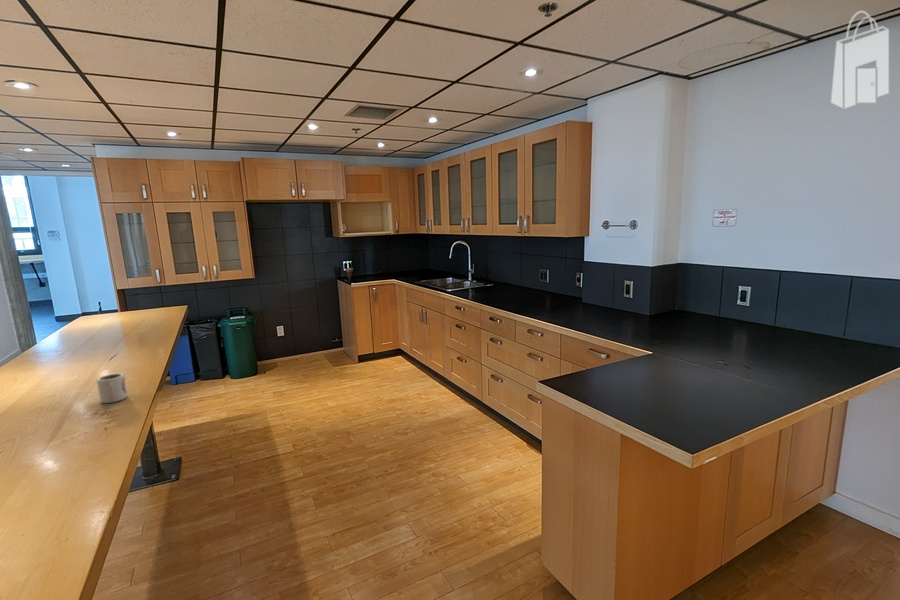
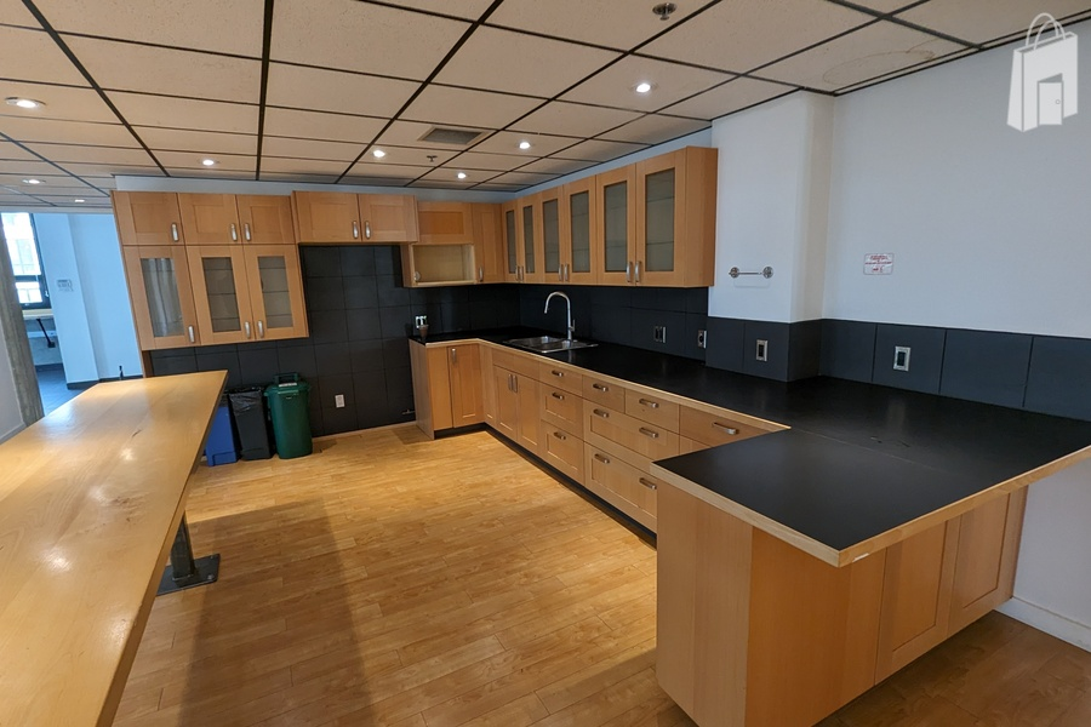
- cup (112, 388)
